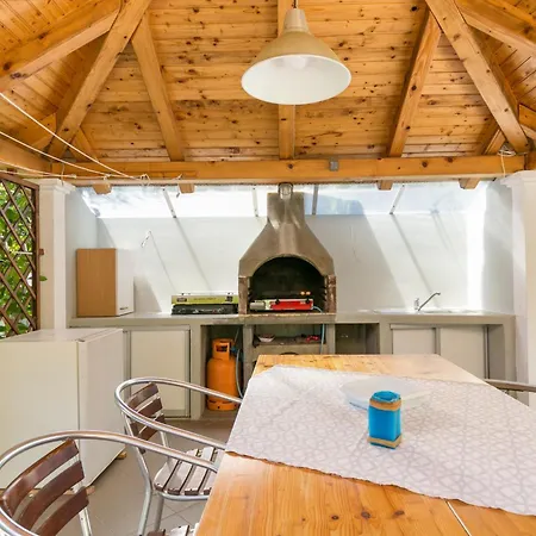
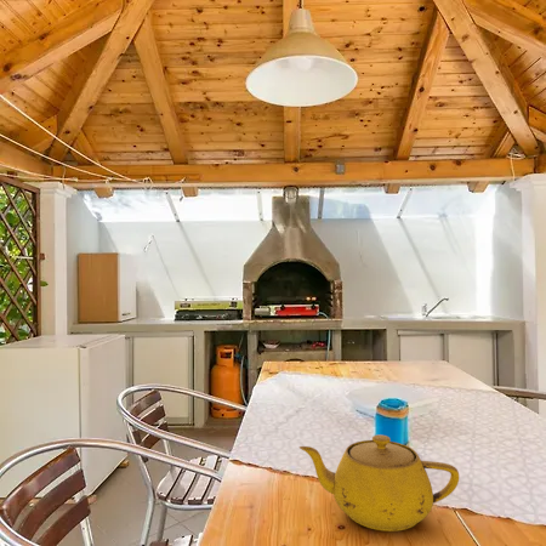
+ teapot (376, 474)
